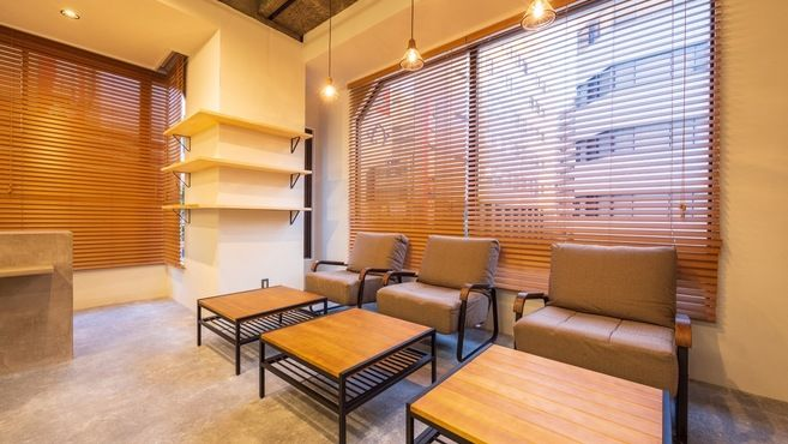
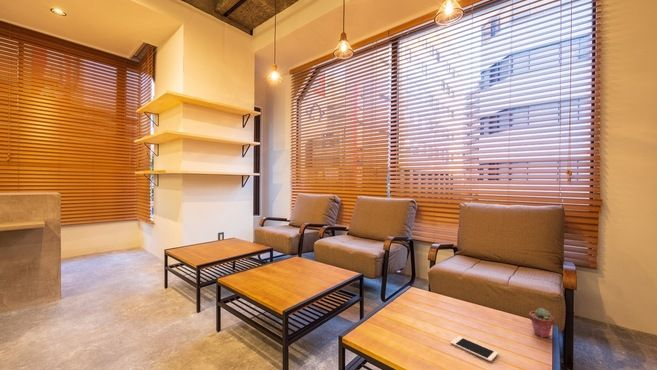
+ cell phone (473, 347)
+ potted succulent (541, 320)
